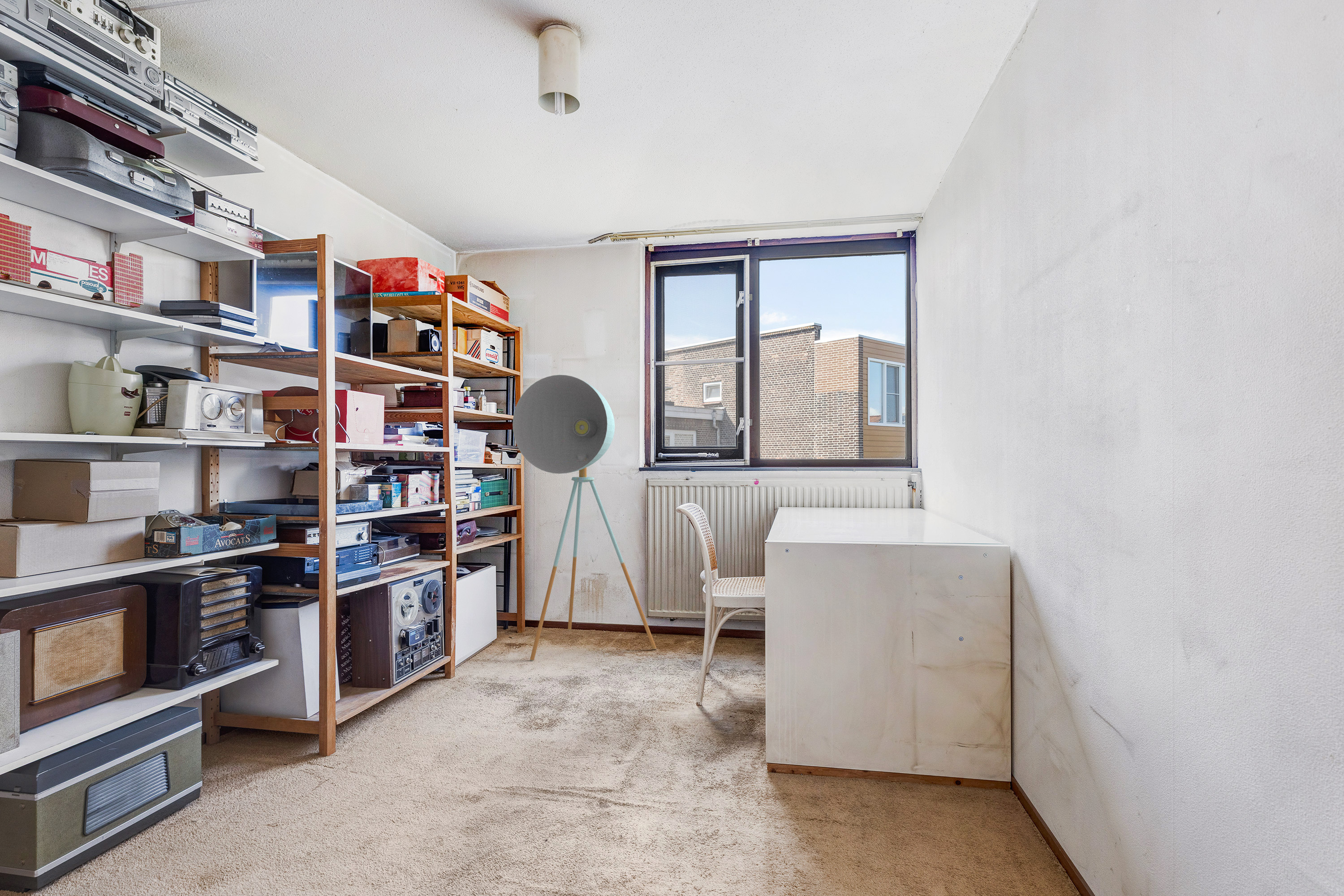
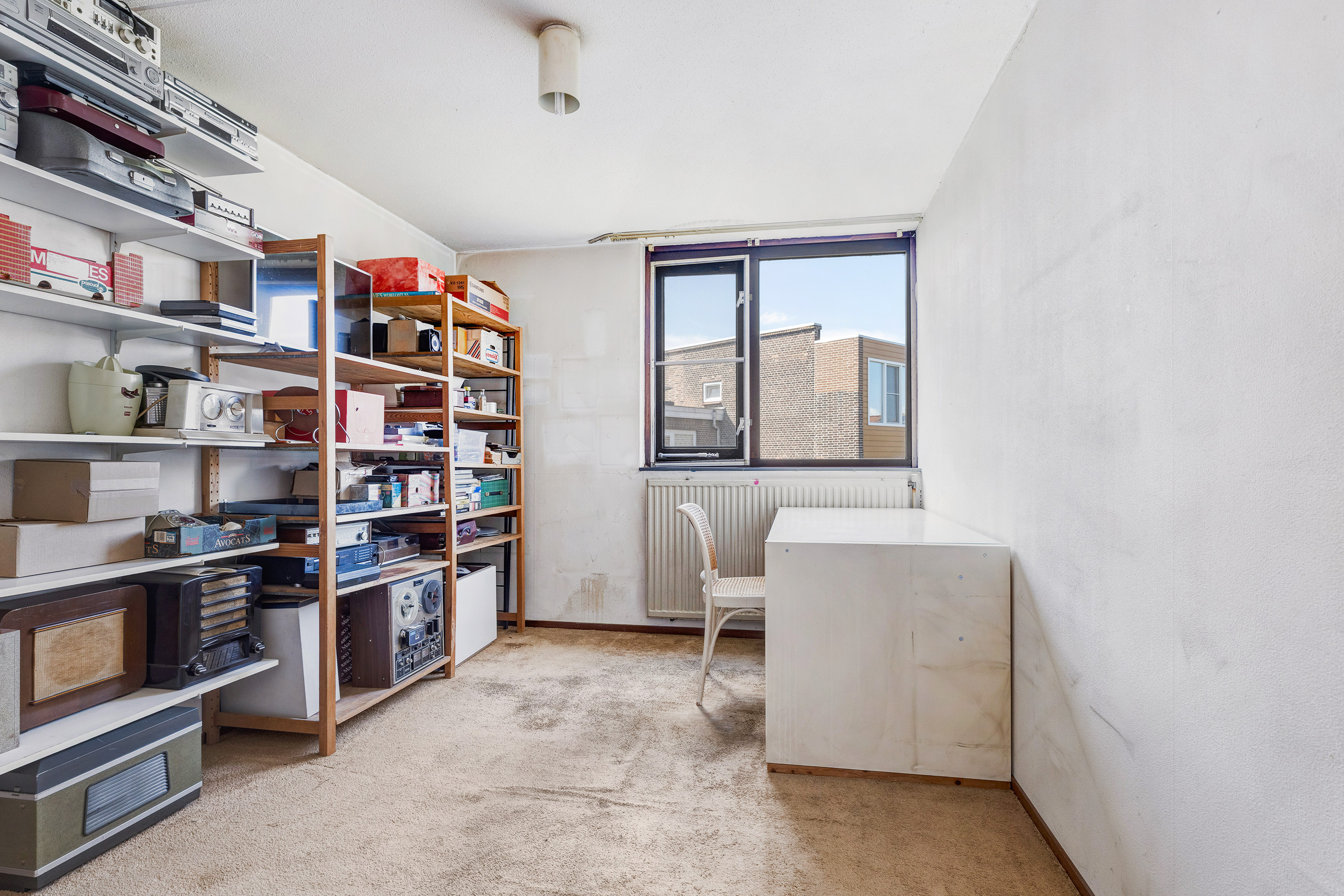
- floor lamp (601, 513)
